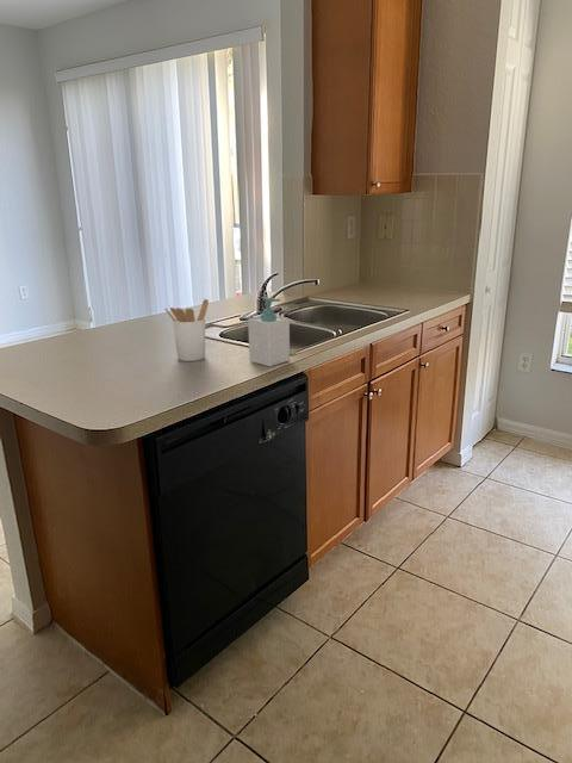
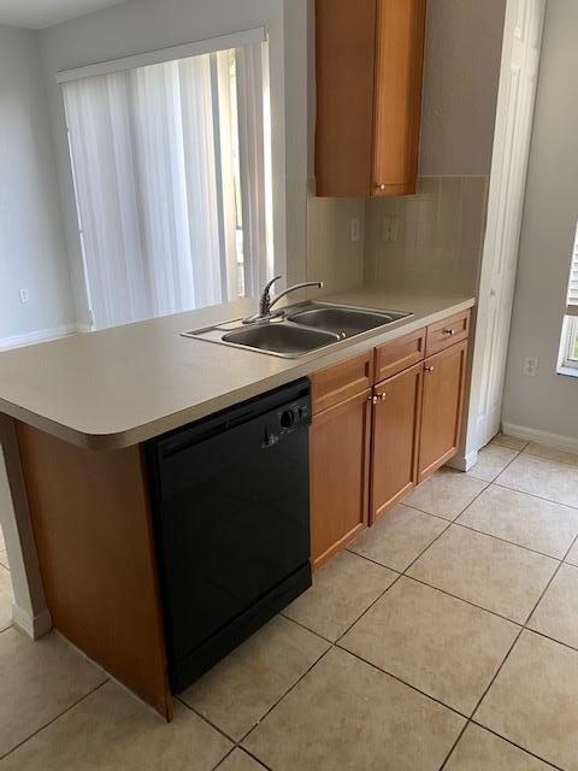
- soap bottle (268, 329)
- utensil holder (187, 330)
